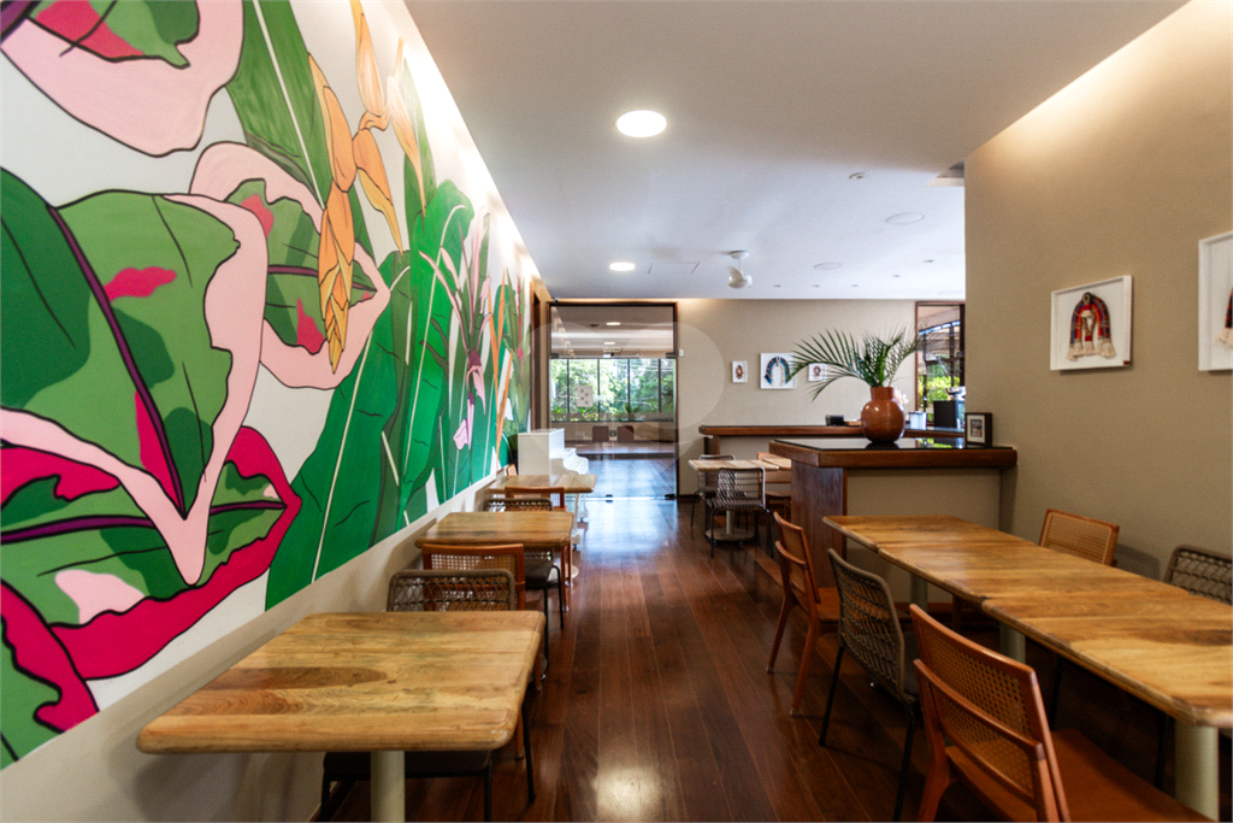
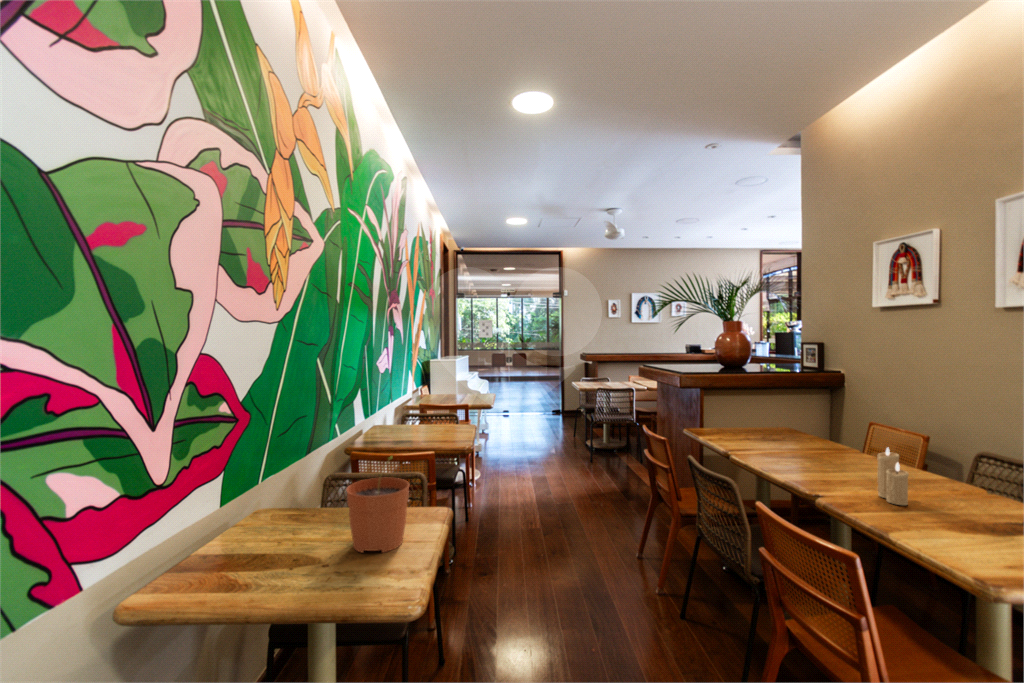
+ plant pot (378, 500)
+ candle (892, 474)
